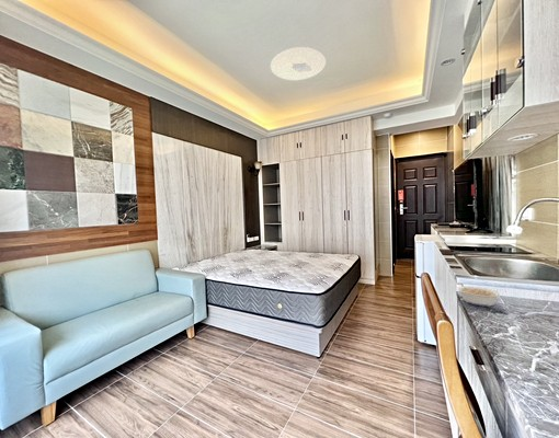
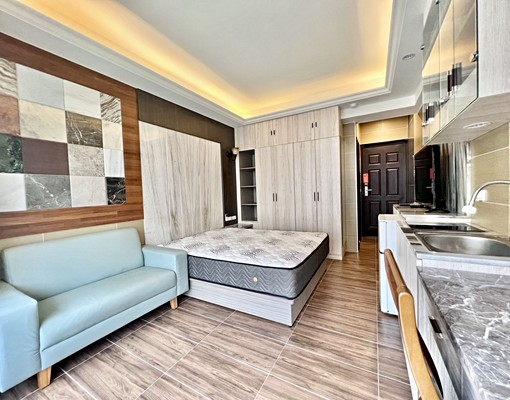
- legume (476, 295)
- ceiling light (297, 62)
